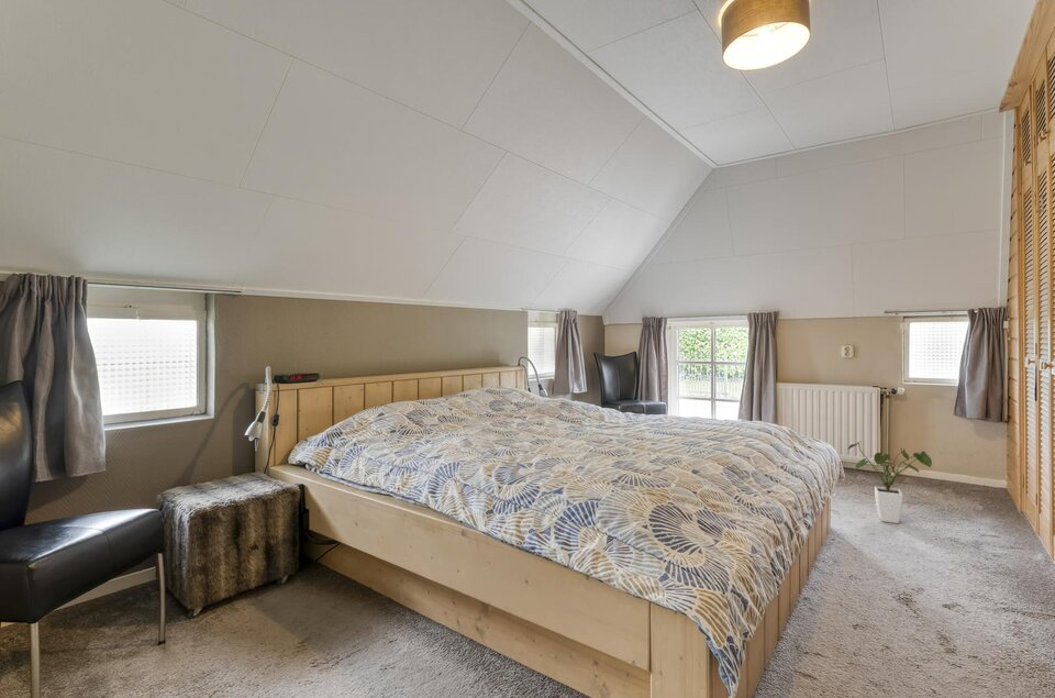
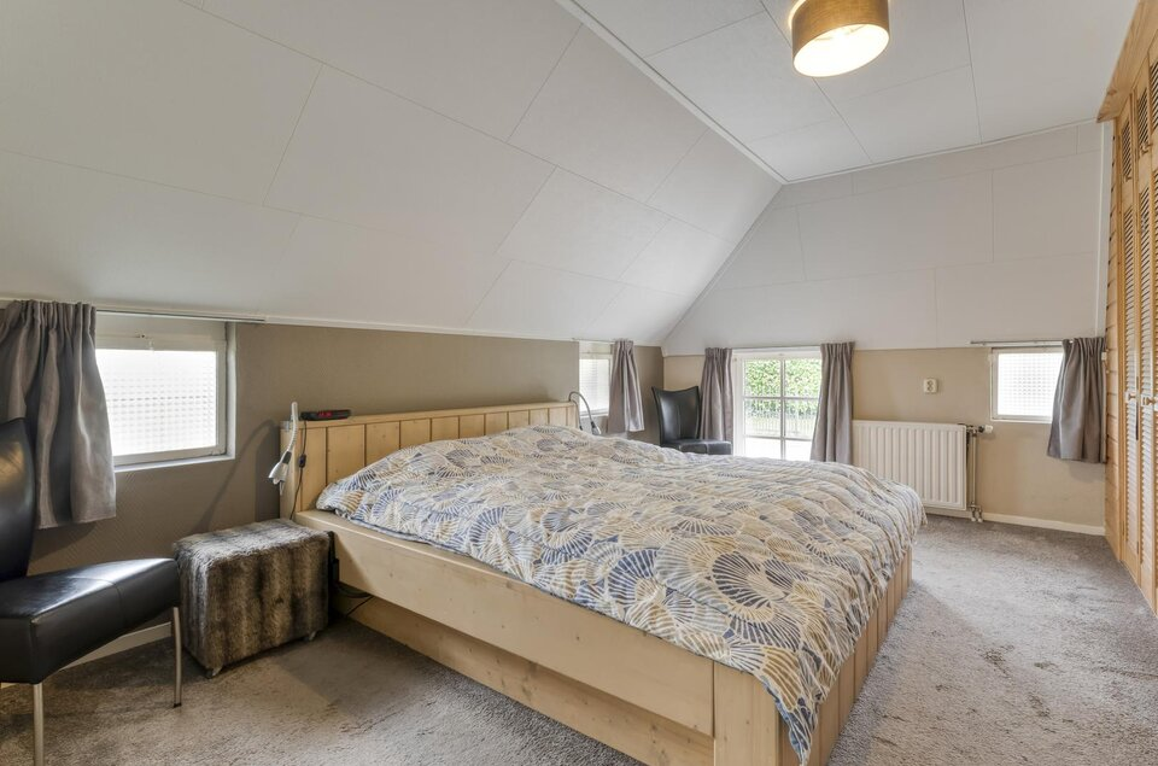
- house plant (890, 484)
